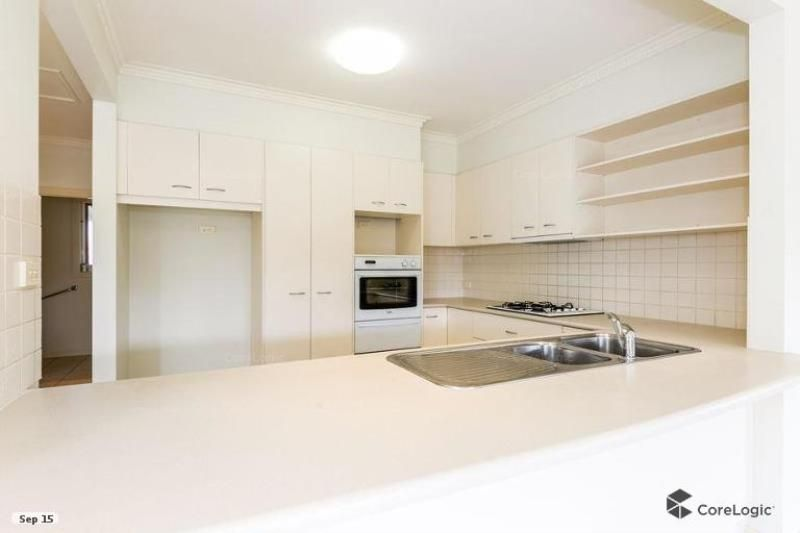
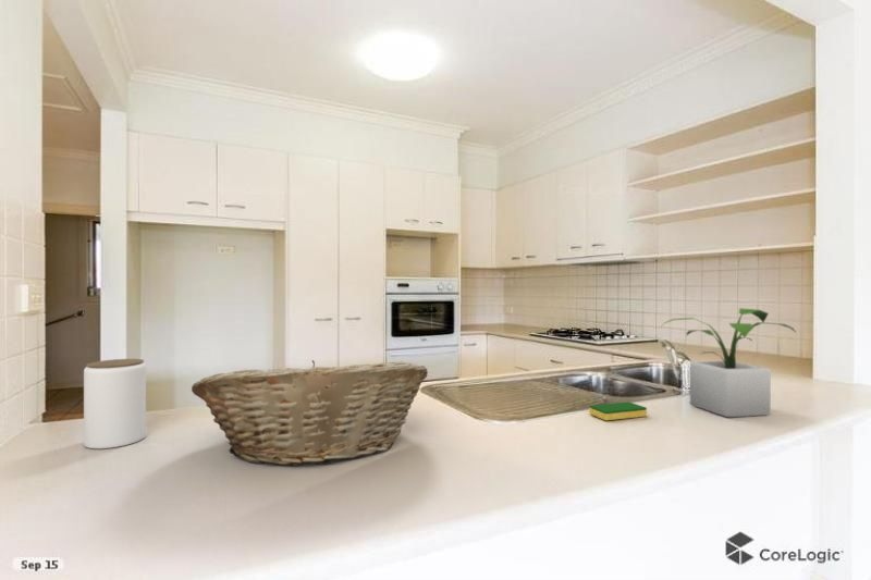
+ dish sponge (617, 410)
+ fruit basket (317, 399)
+ jar (115, 400)
+ potted plant (735, 359)
